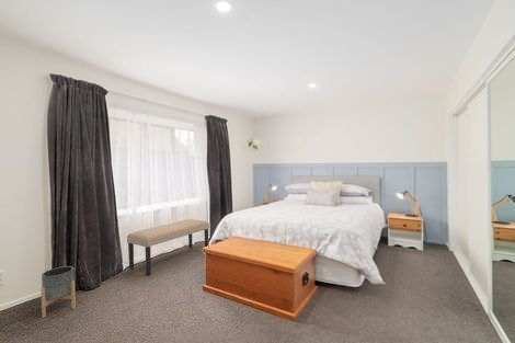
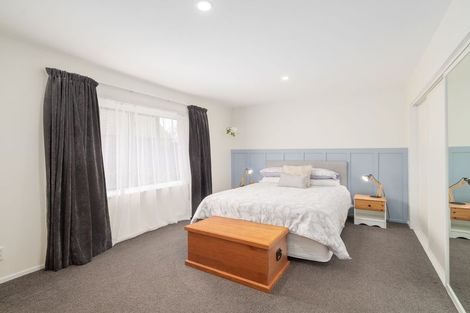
- bench (172, 239)
- planter (58, 288)
